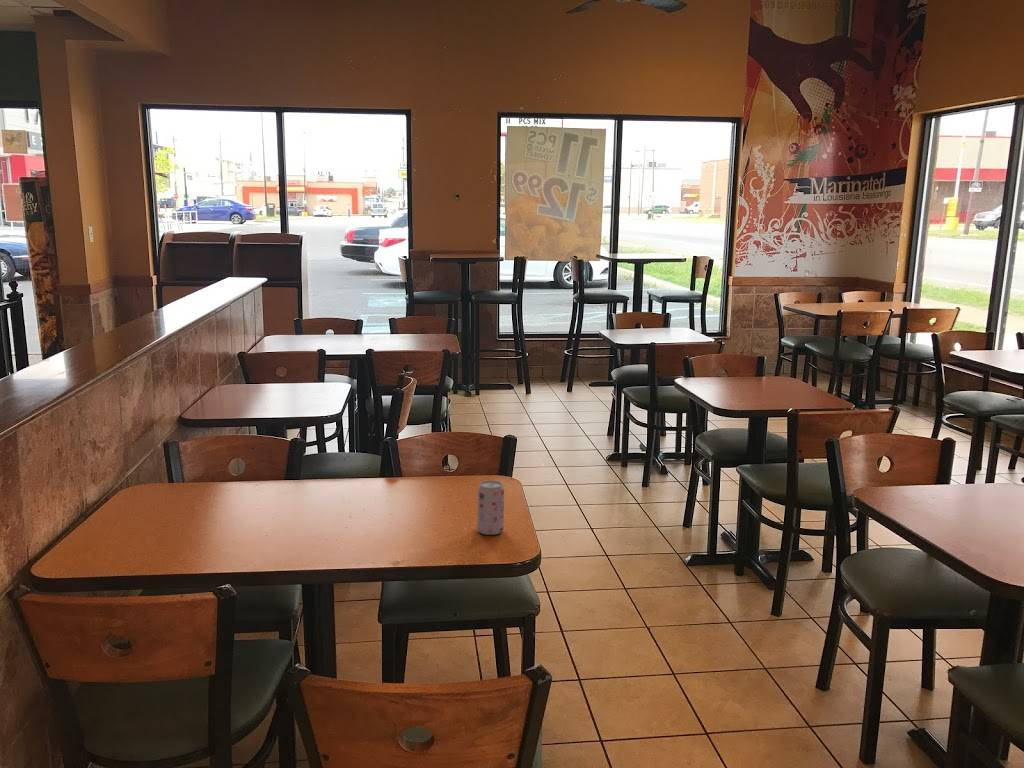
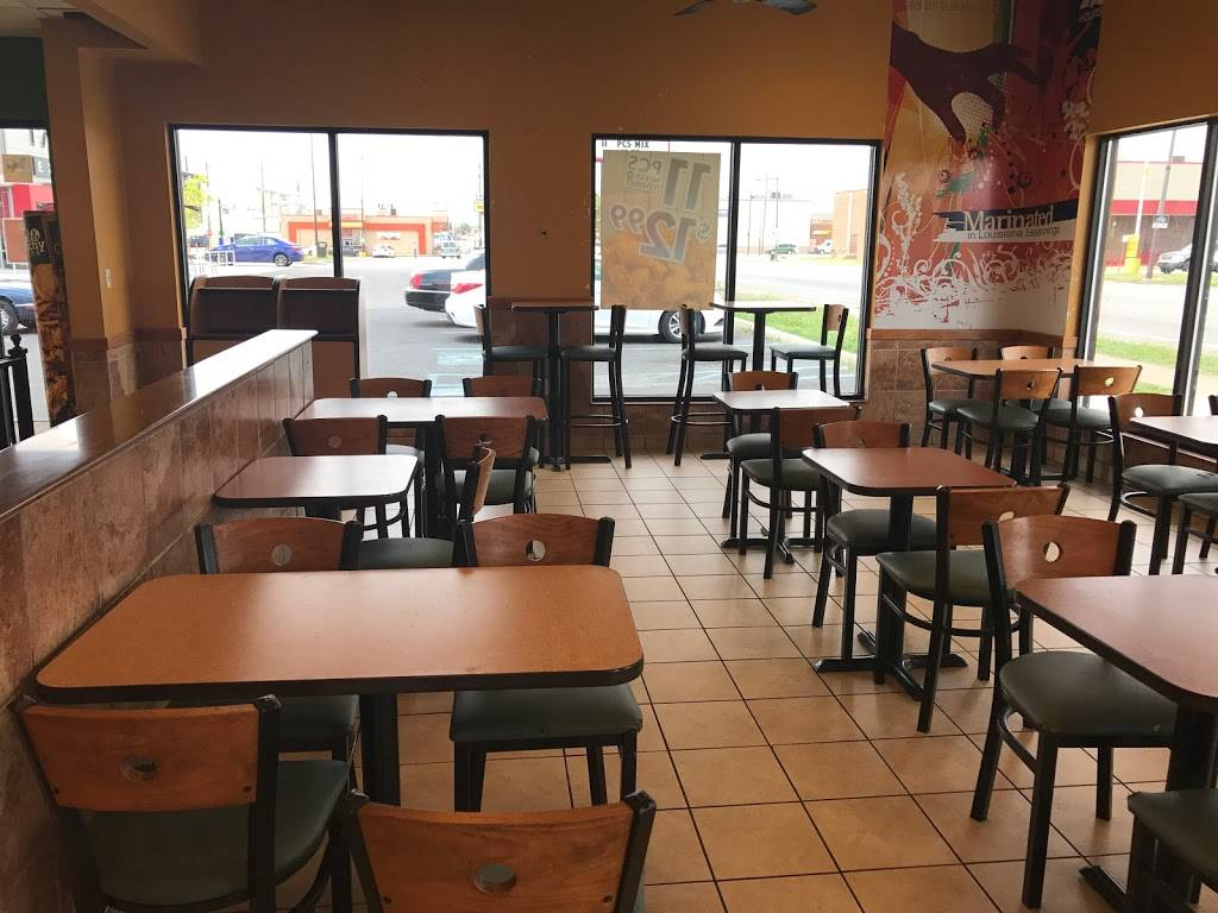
- beverage can (490, 507)
